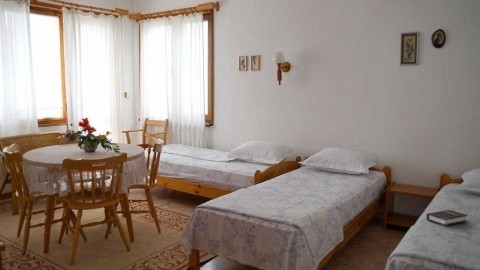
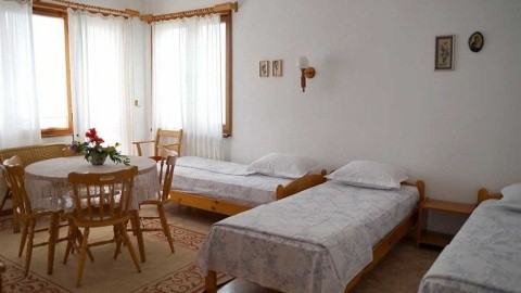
- hardback book (446, 217)
